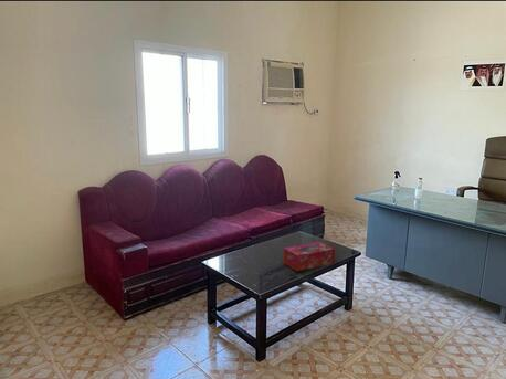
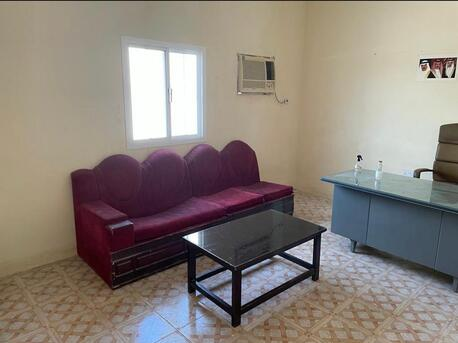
- tissue box (308, 255)
